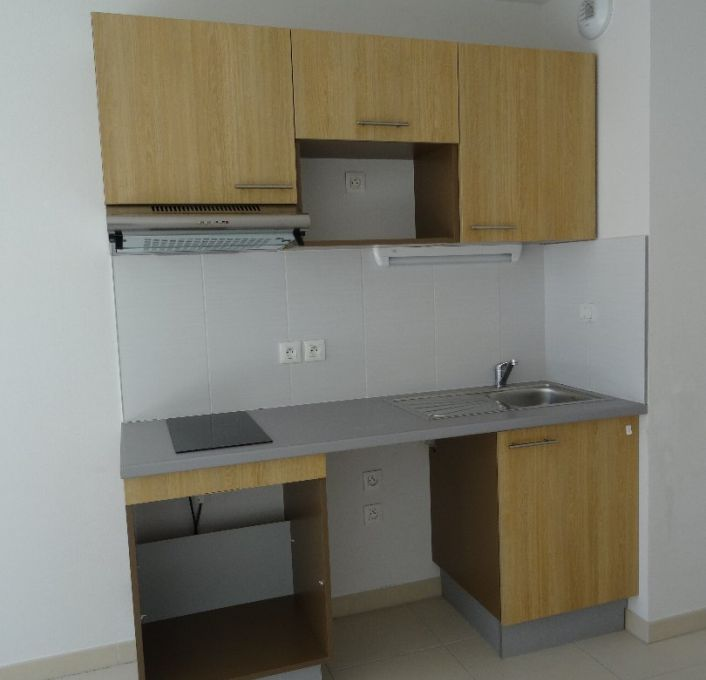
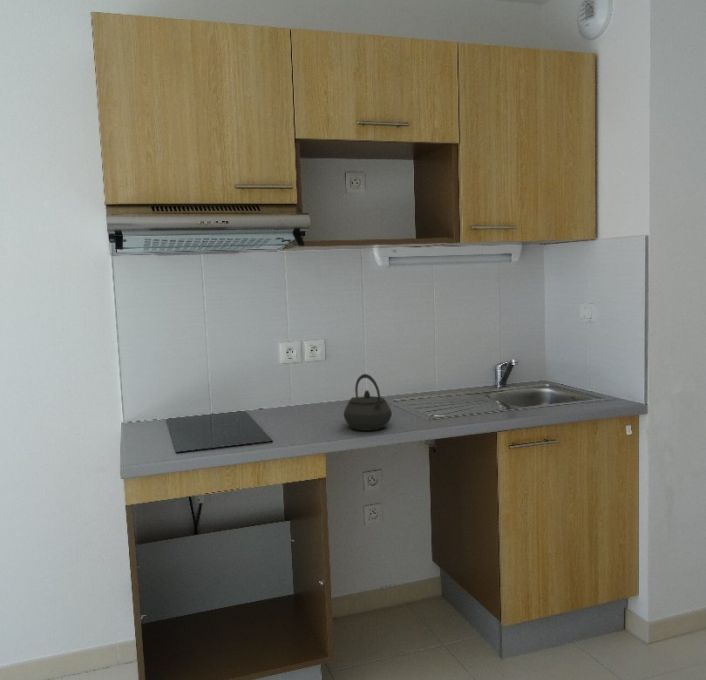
+ kettle (365, 400)
